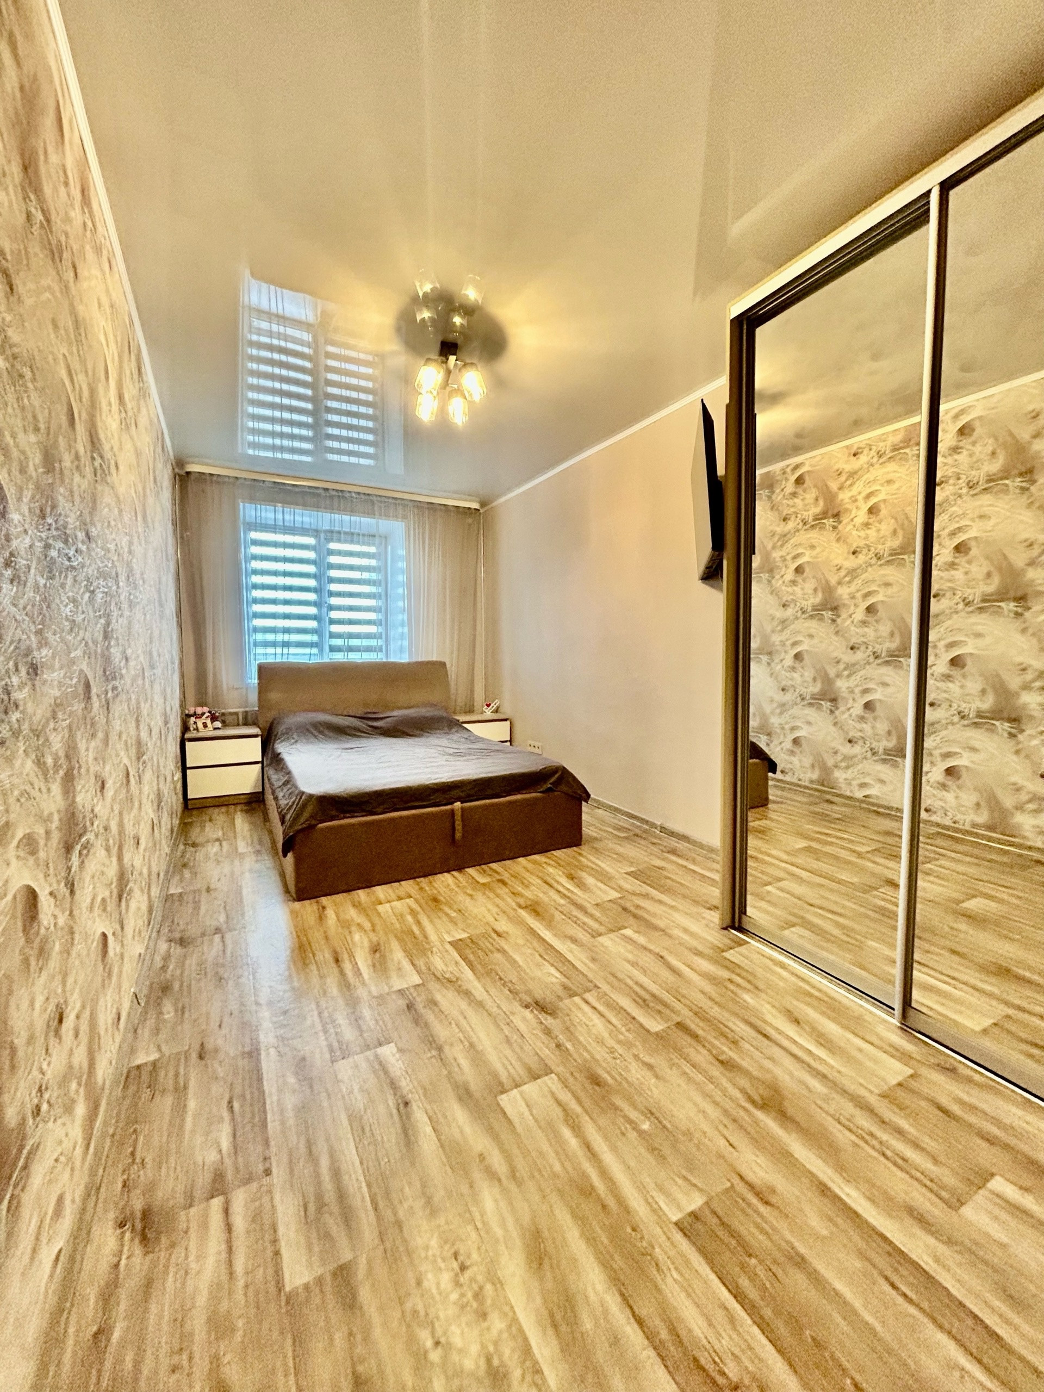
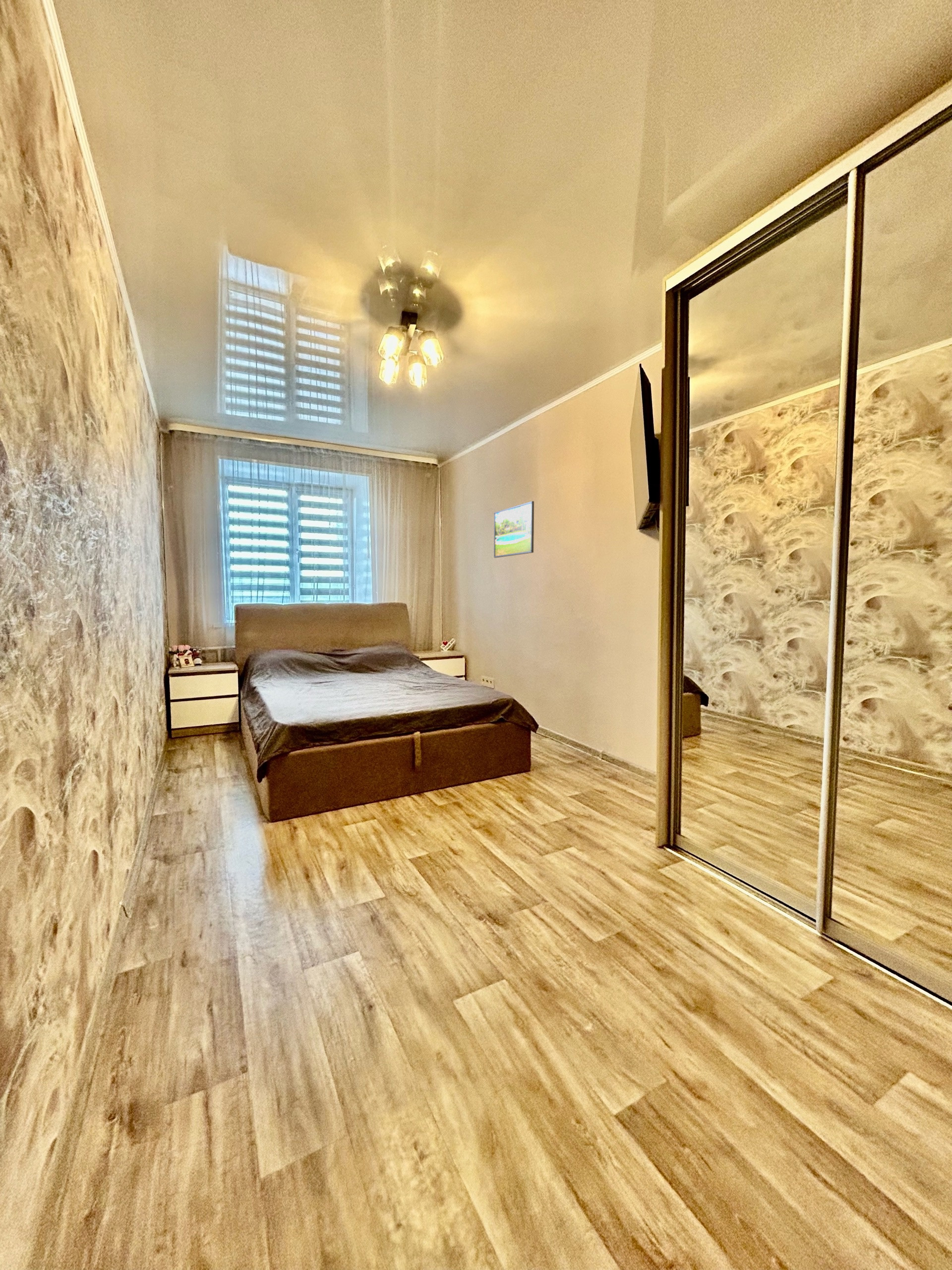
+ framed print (512, 531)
